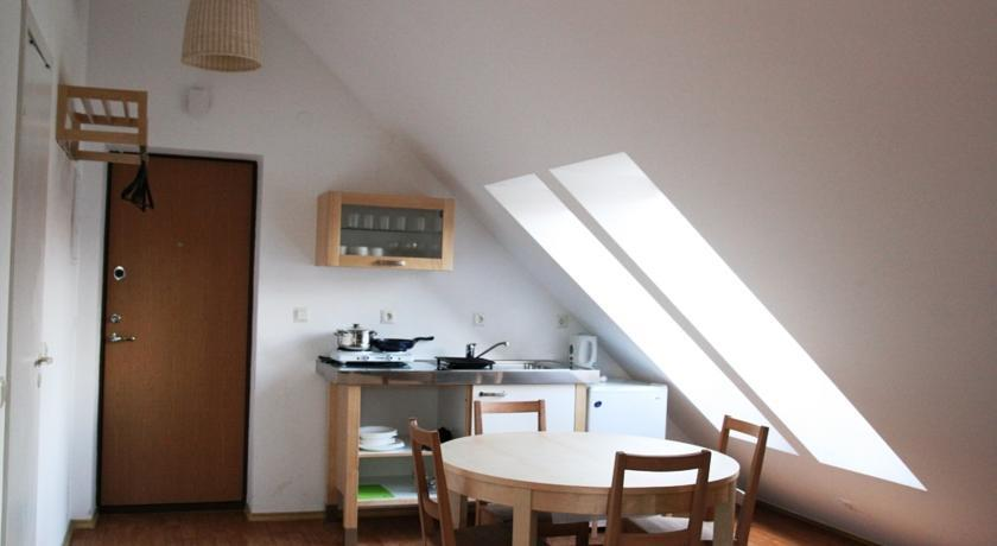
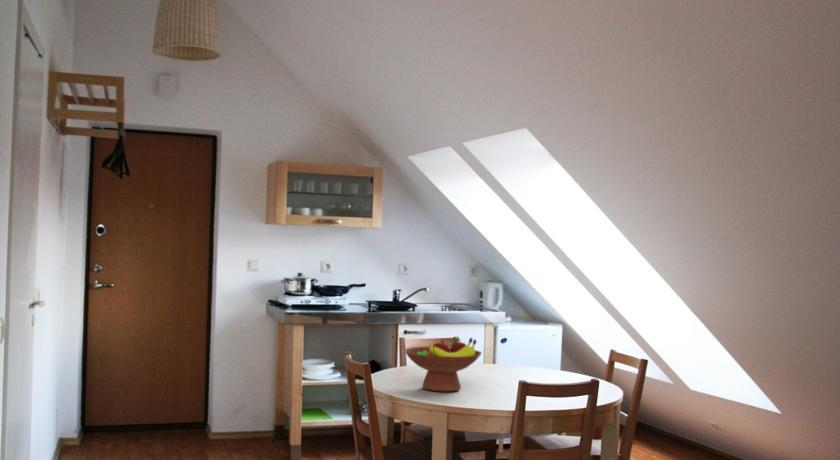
+ fruit bowl (442, 362)
